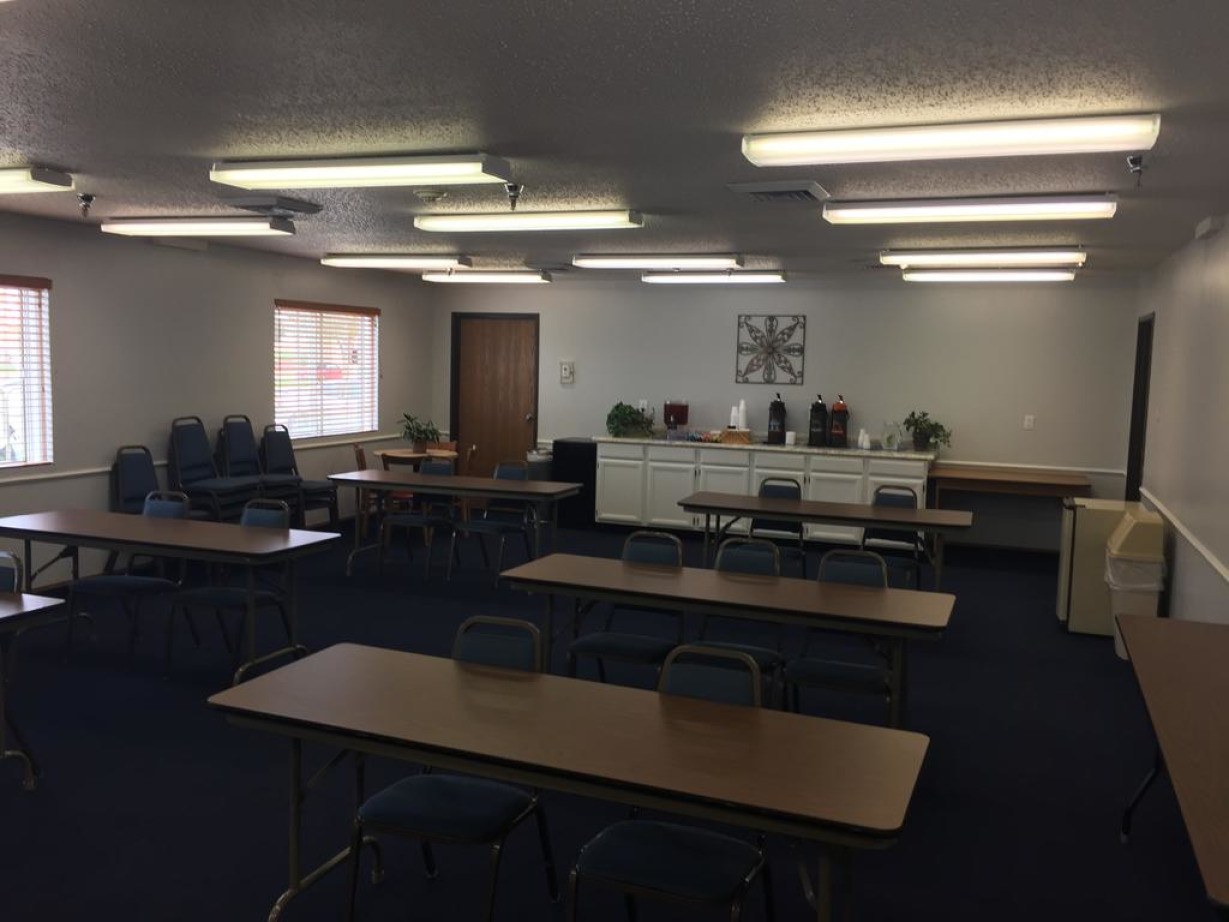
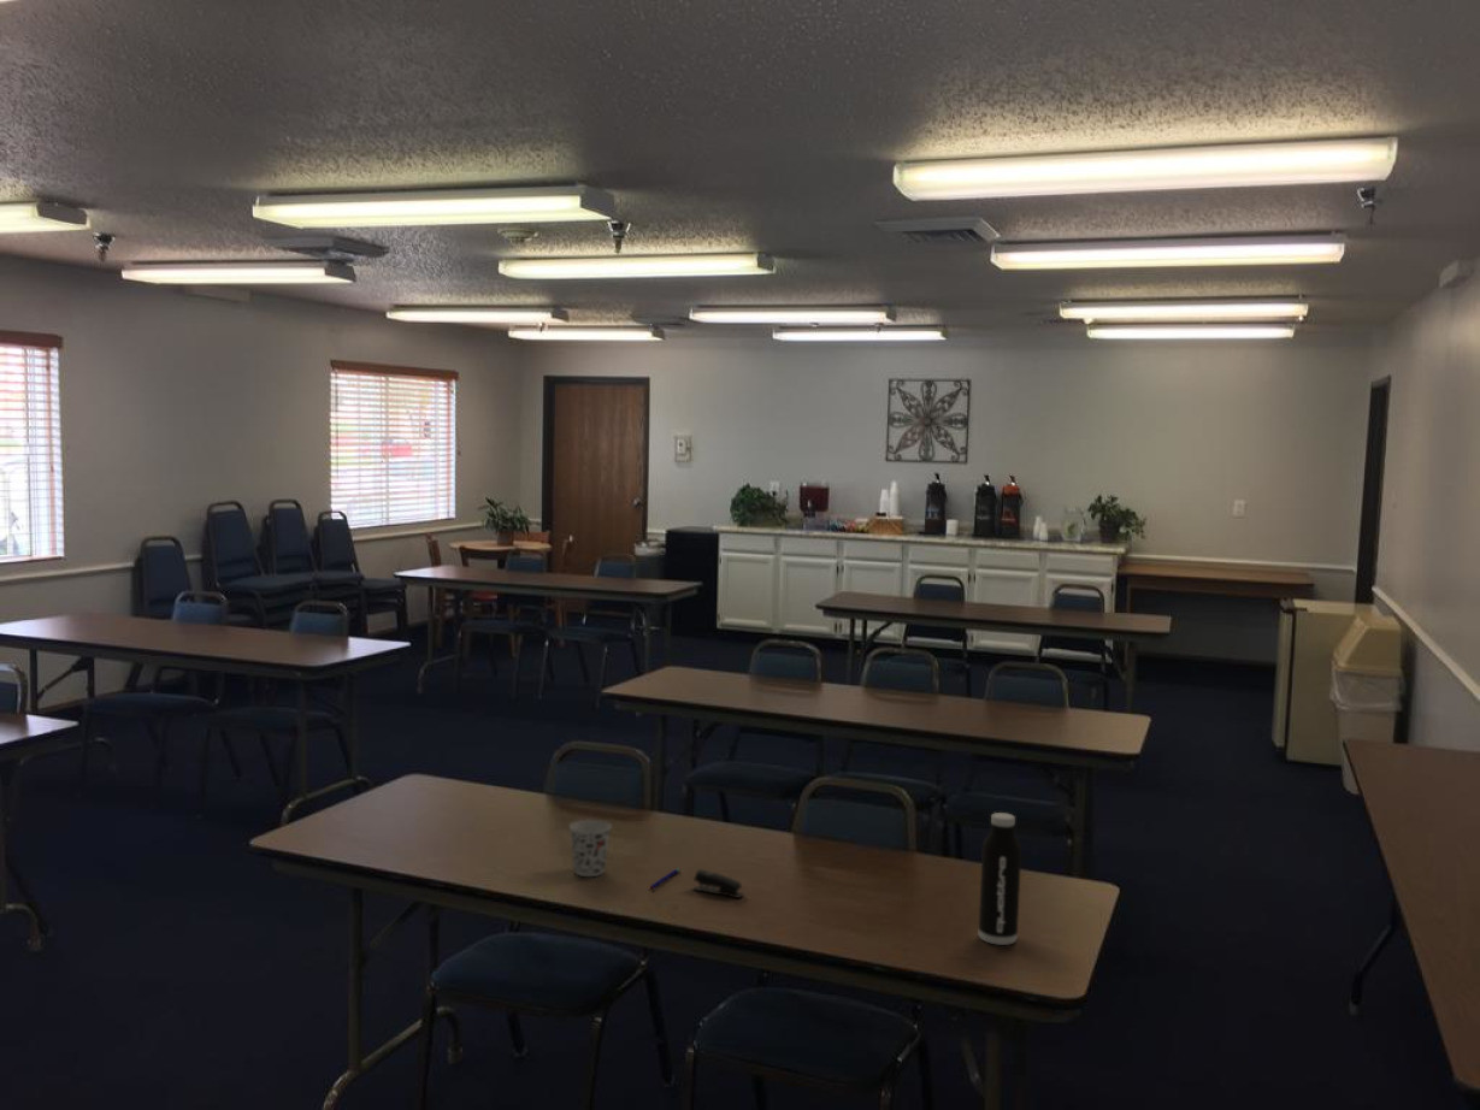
+ stapler (718, 882)
+ water bottle (1000, 876)
+ pen (665, 878)
+ cup (589, 849)
